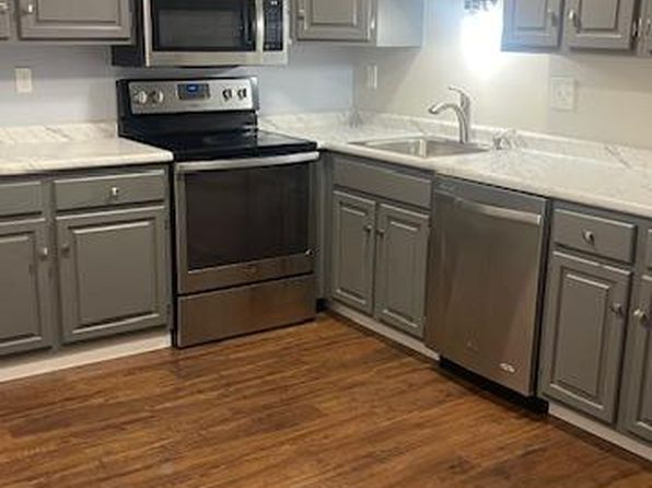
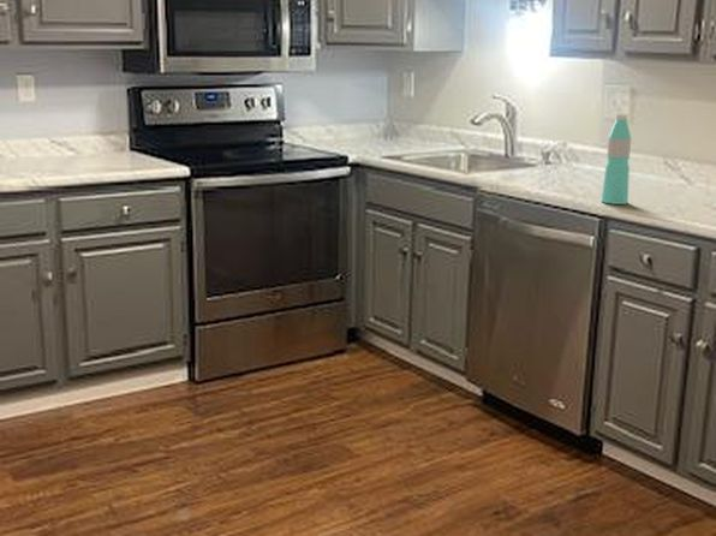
+ water bottle (617, 159)
